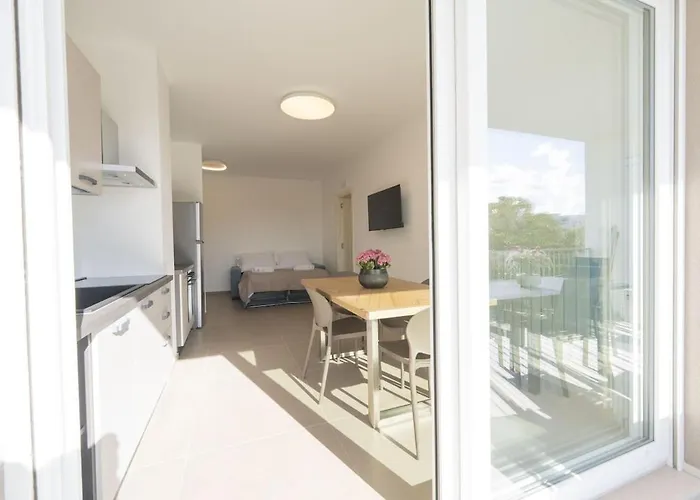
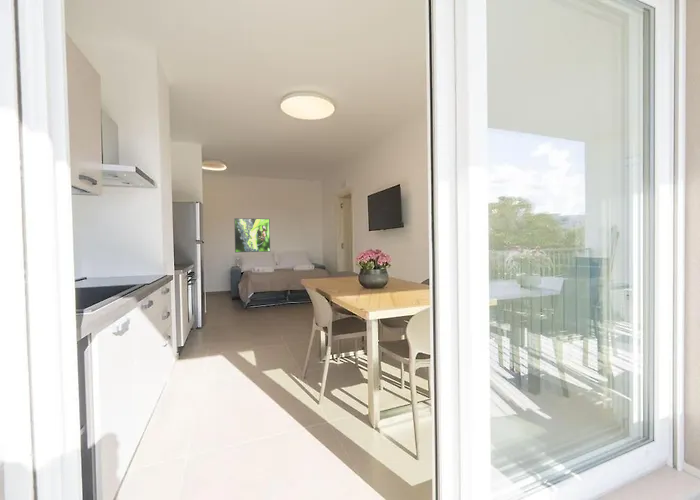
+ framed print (252, 235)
